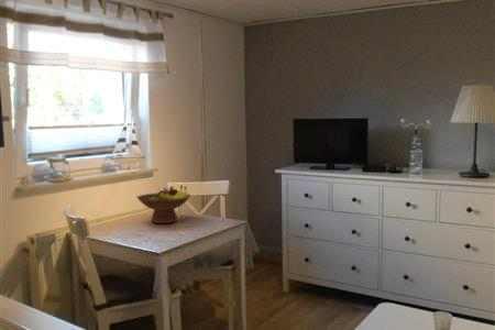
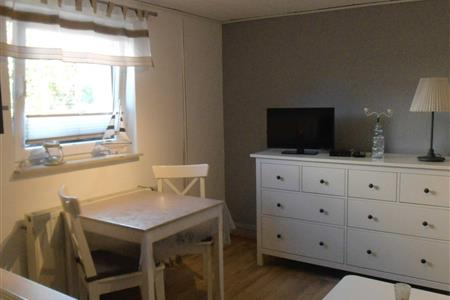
- fruit bowl (164, 204)
